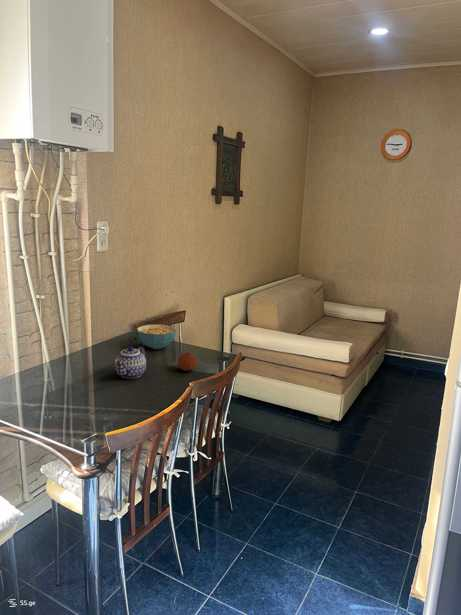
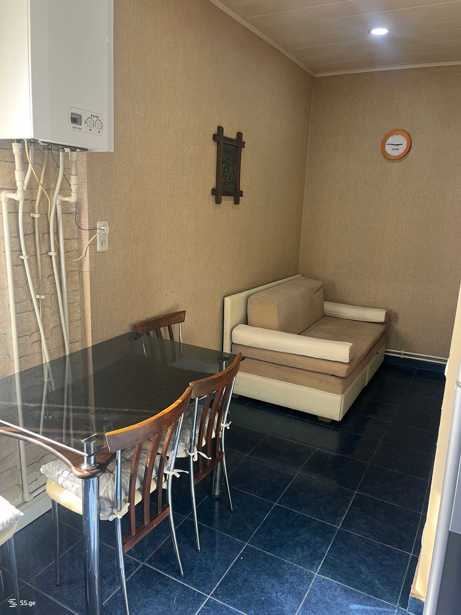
- cereal bowl (156, 338)
- teapot (130, 360)
- fruit (187, 361)
